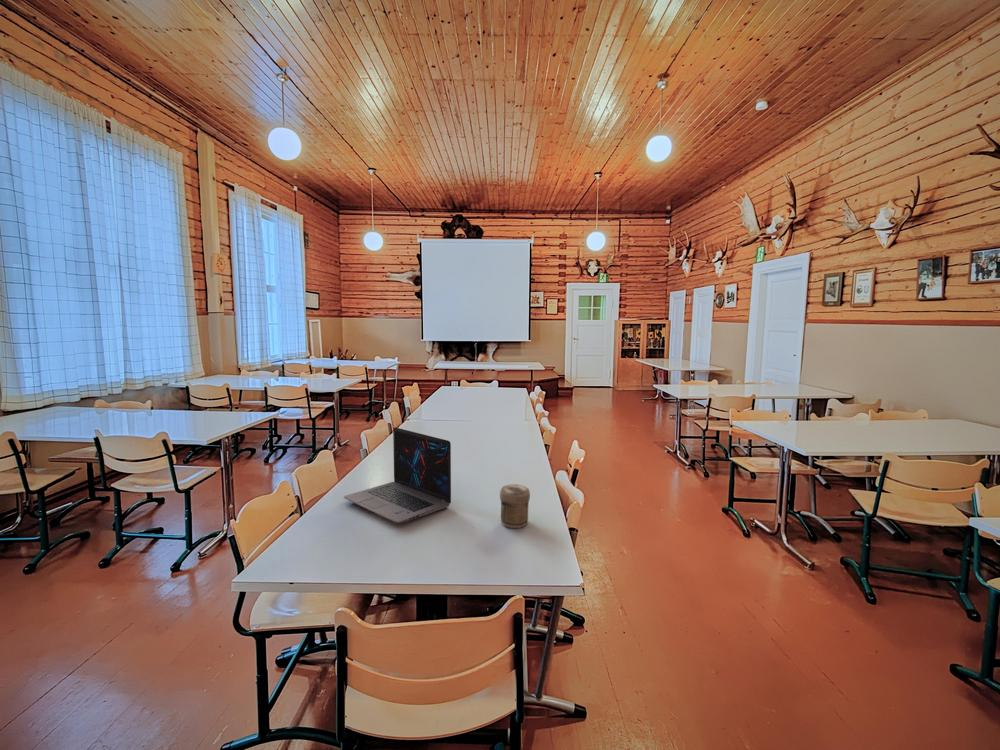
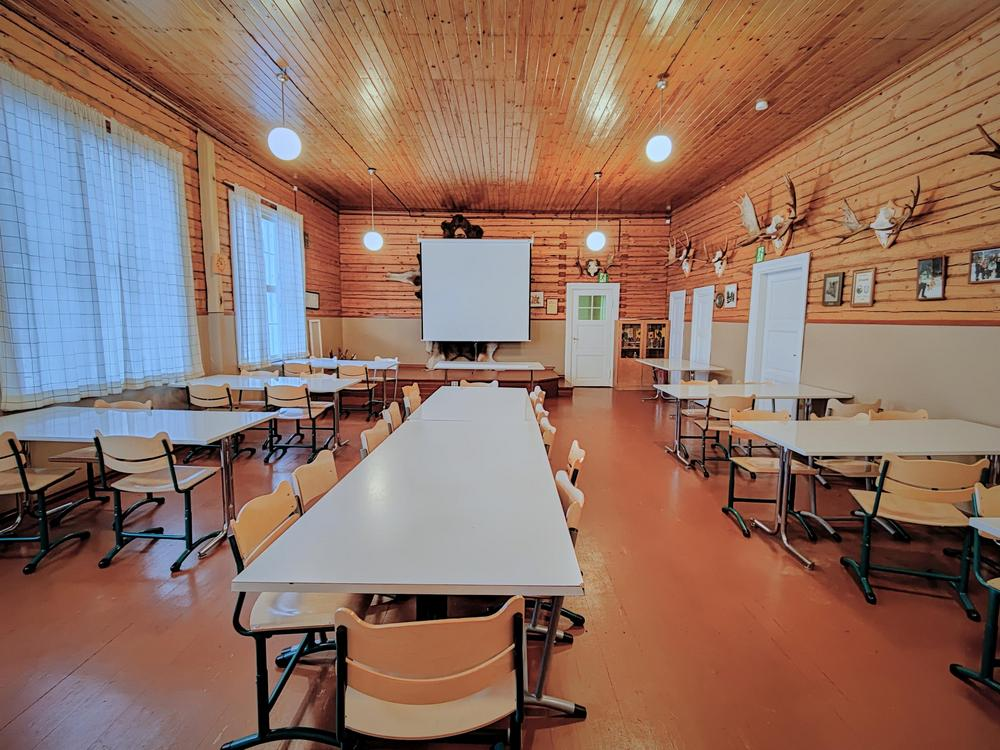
- laptop (395, 471)
- jar (514, 505)
